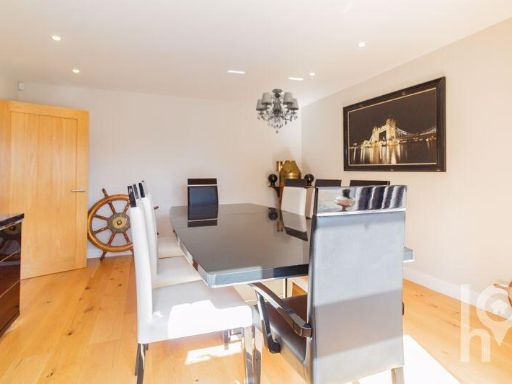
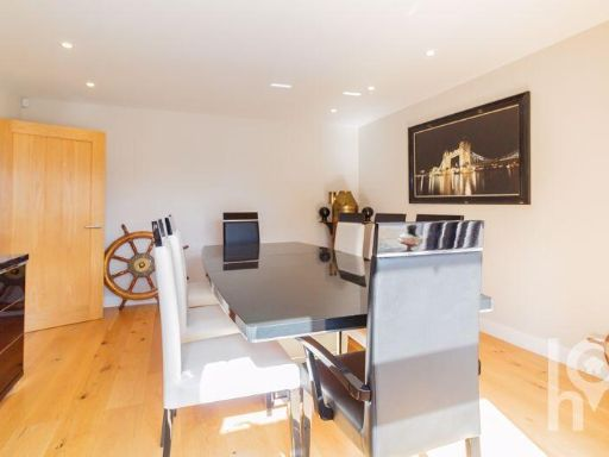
- chandelier (277, 112)
